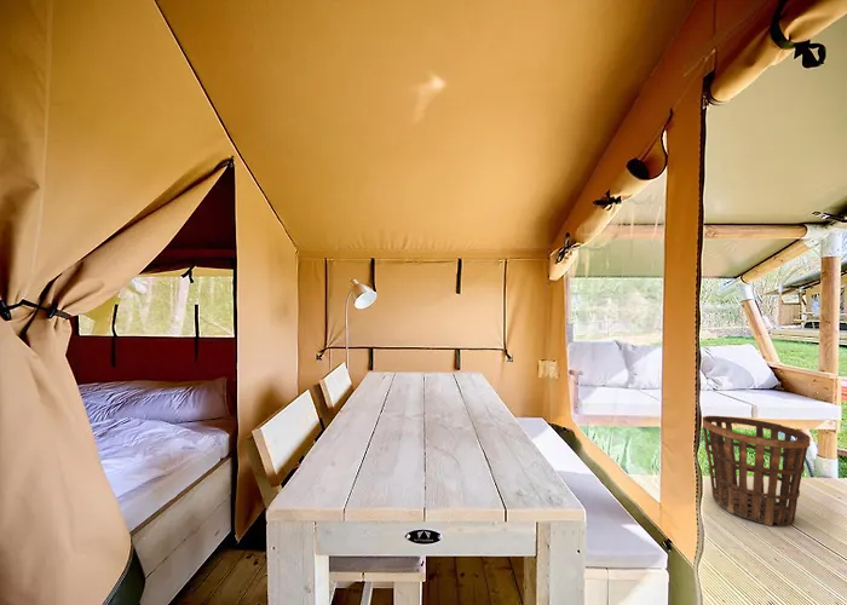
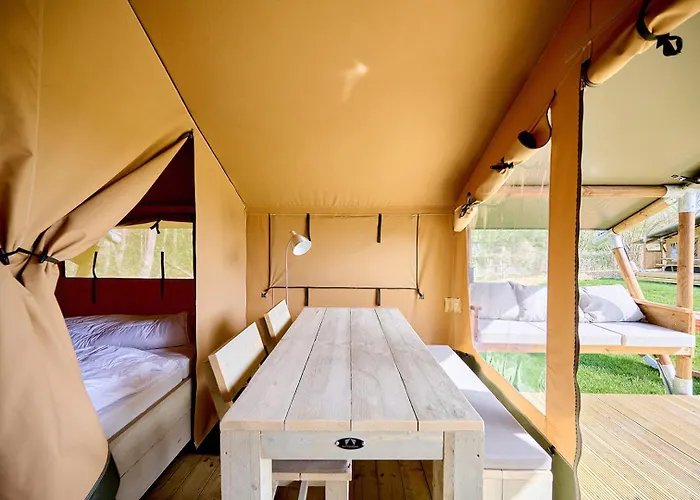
- basket (751, 466)
